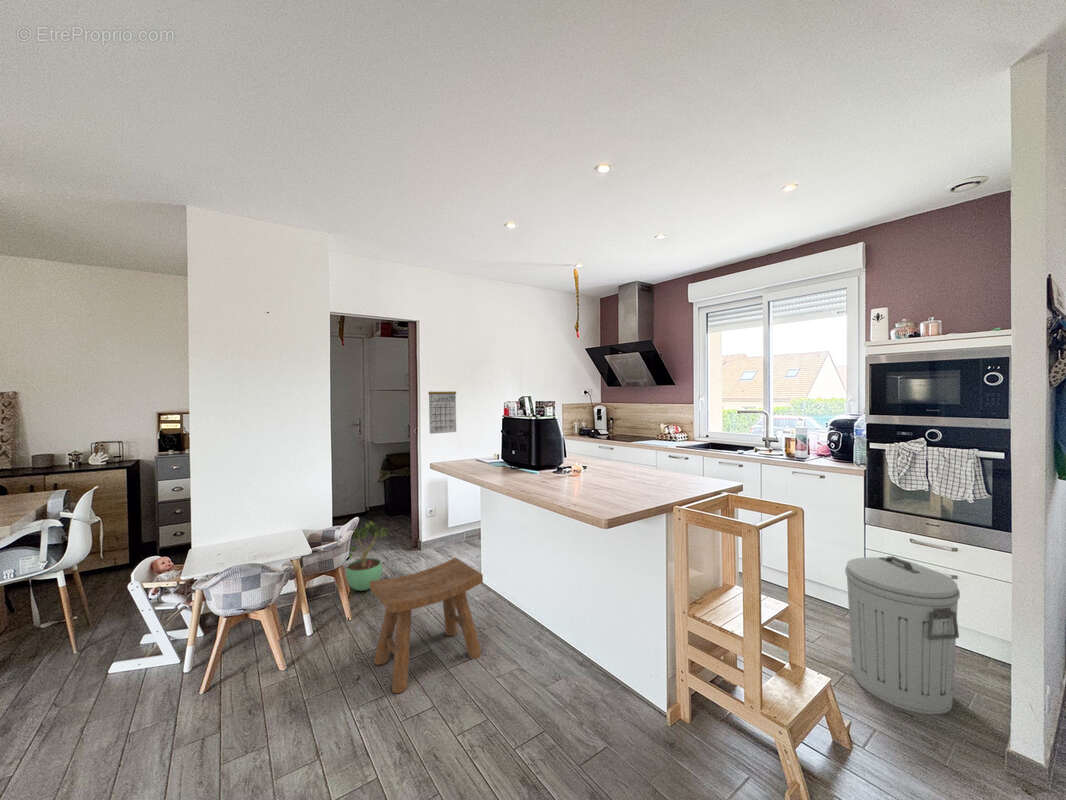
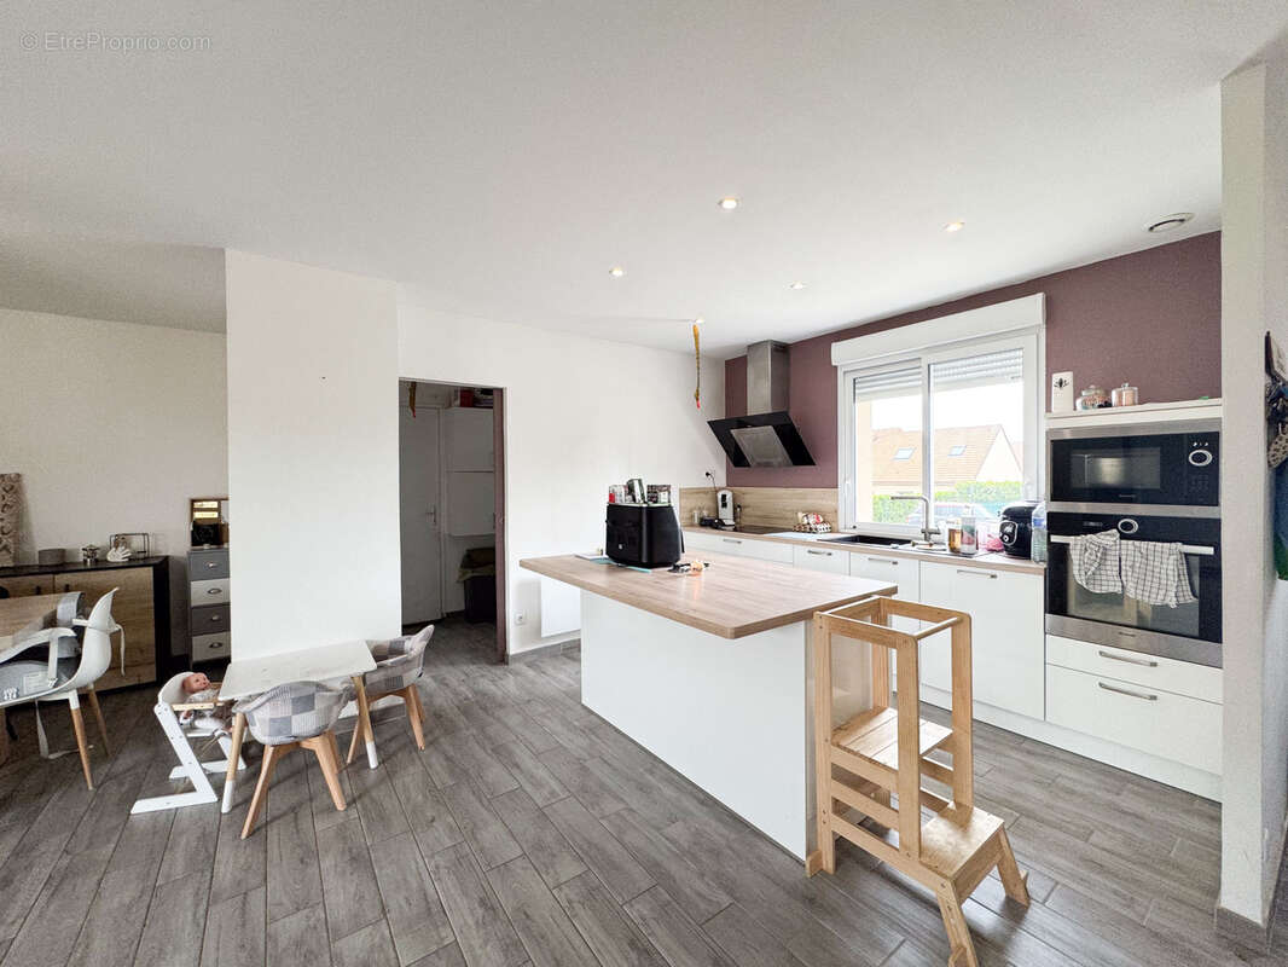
- calendar (442, 407)
- stool (423, 606)
- trash can (899, 623)
- potted plant (365, 554)
